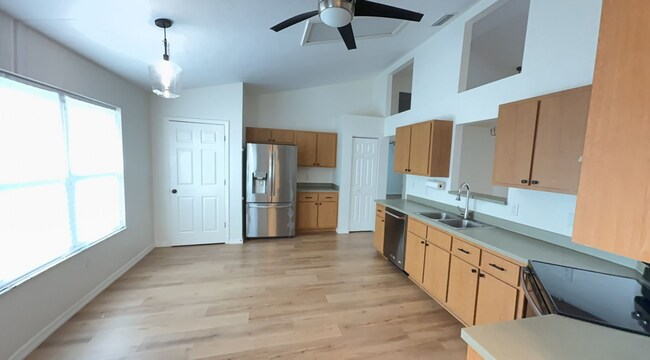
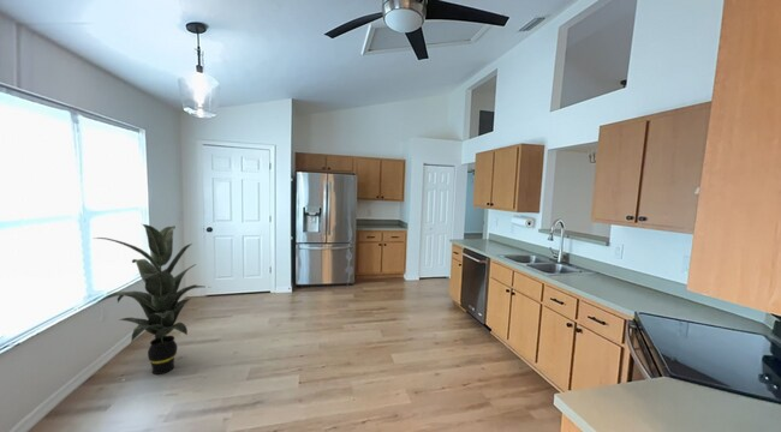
+ indoor plant (153, 298)
